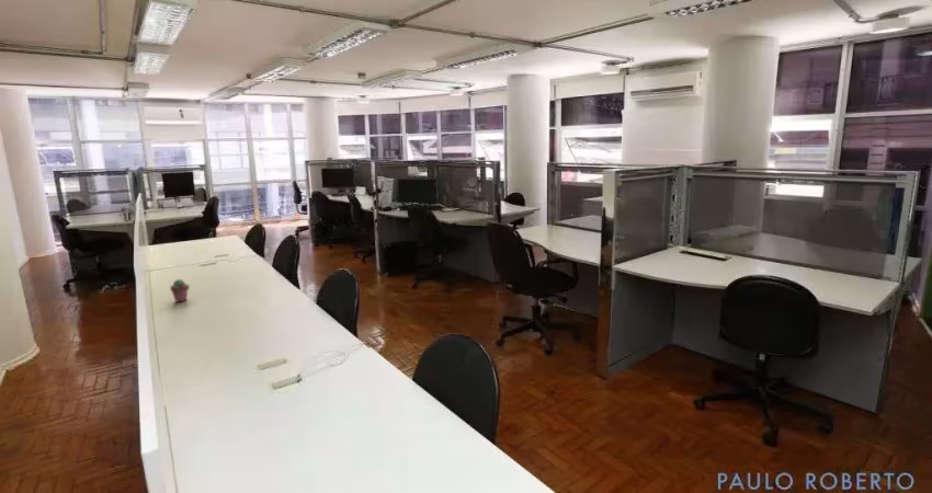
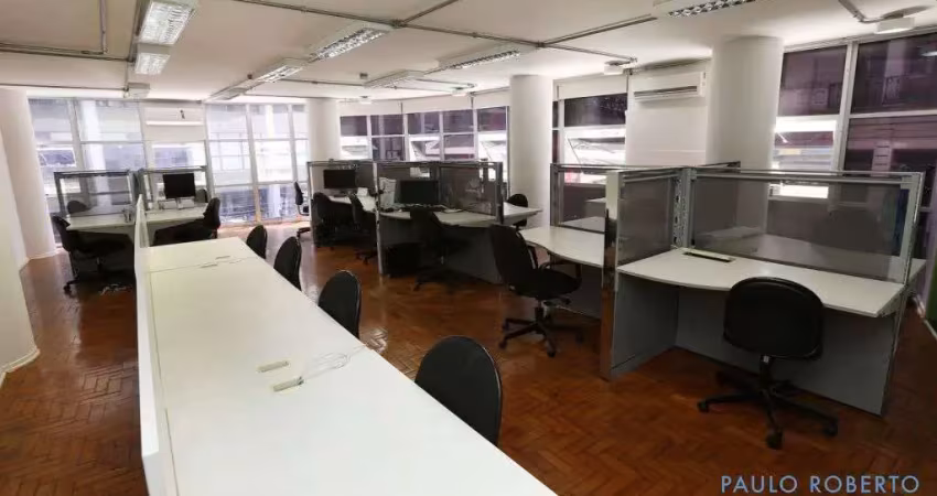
- potted succulent (180, 289)
